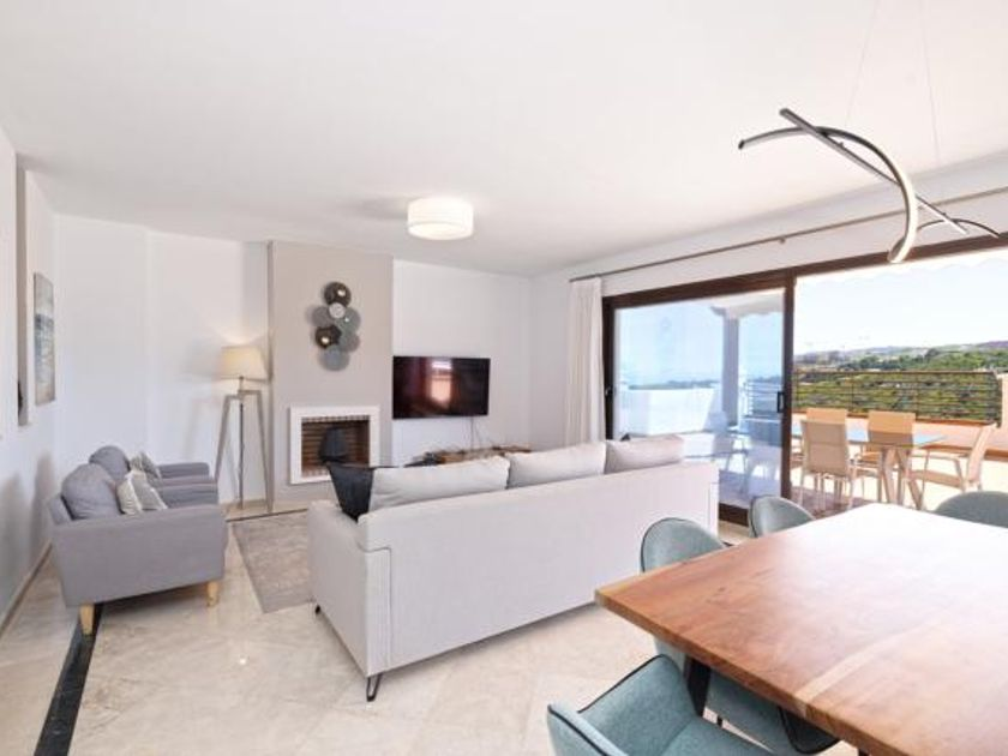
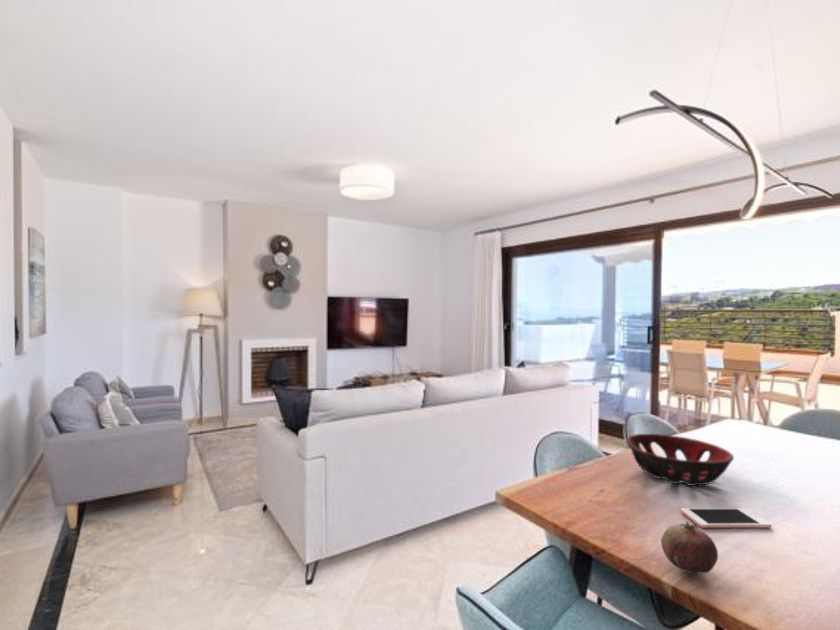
+ cell phone (724, 517)
+ decorative bowl (677, 460)
+ fruit (688, 546)
